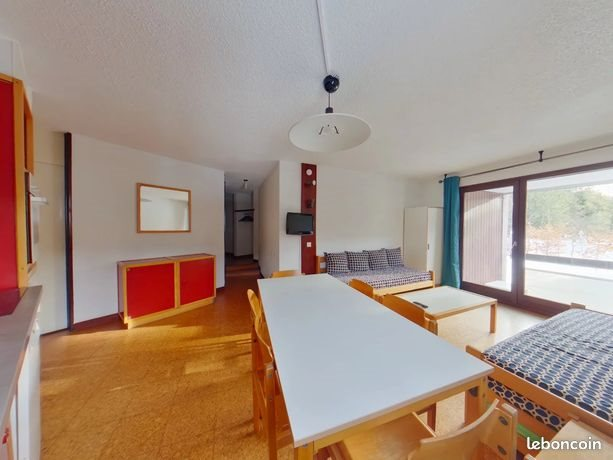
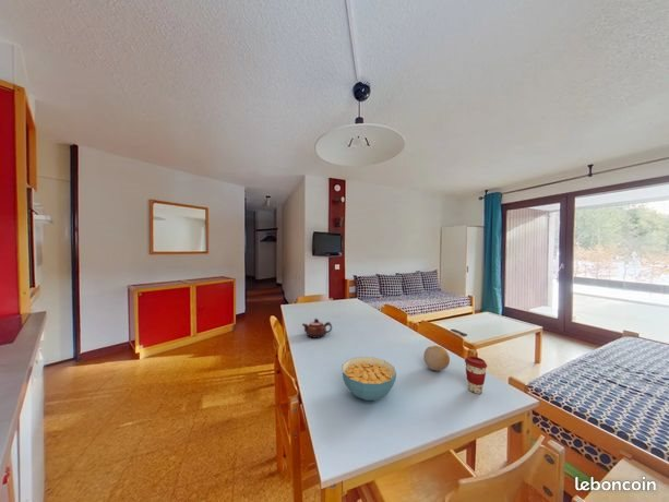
+ cereal bowl (368, 382)
+ teapot (316, 326)
+ fruit (435, 358)
+ coffee cup (475, 374)
